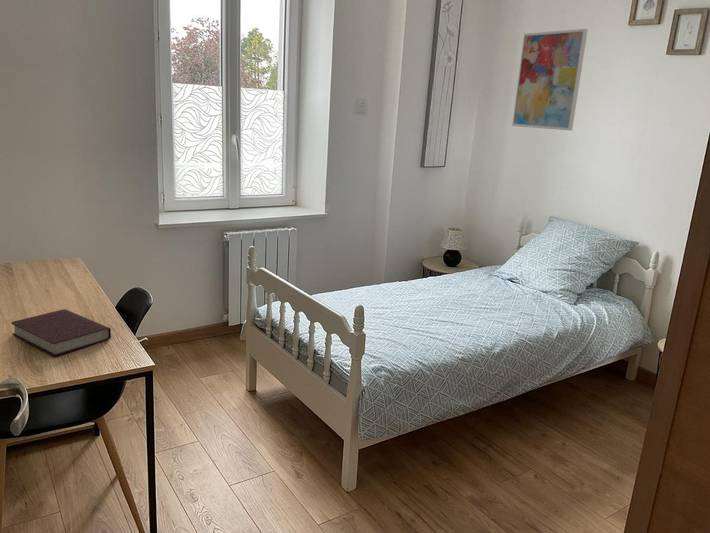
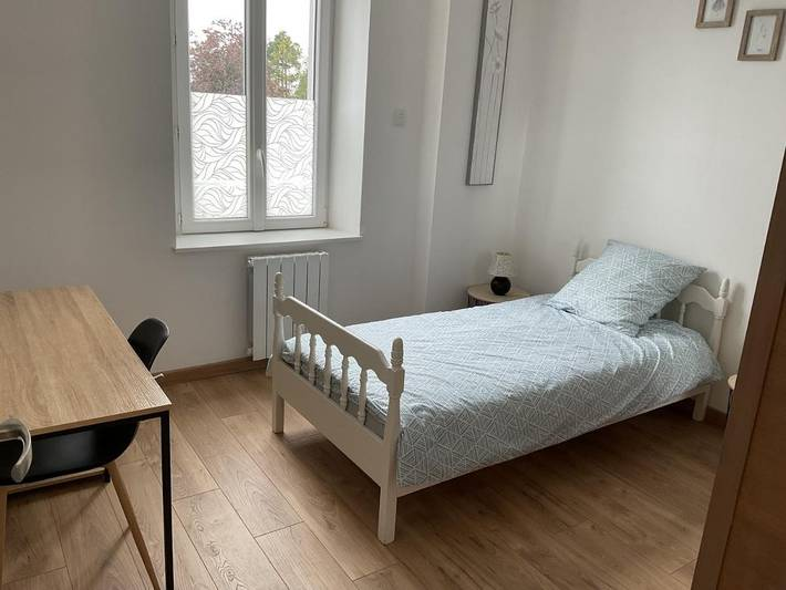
- wall art (547, 80)
- book (61, 330)
